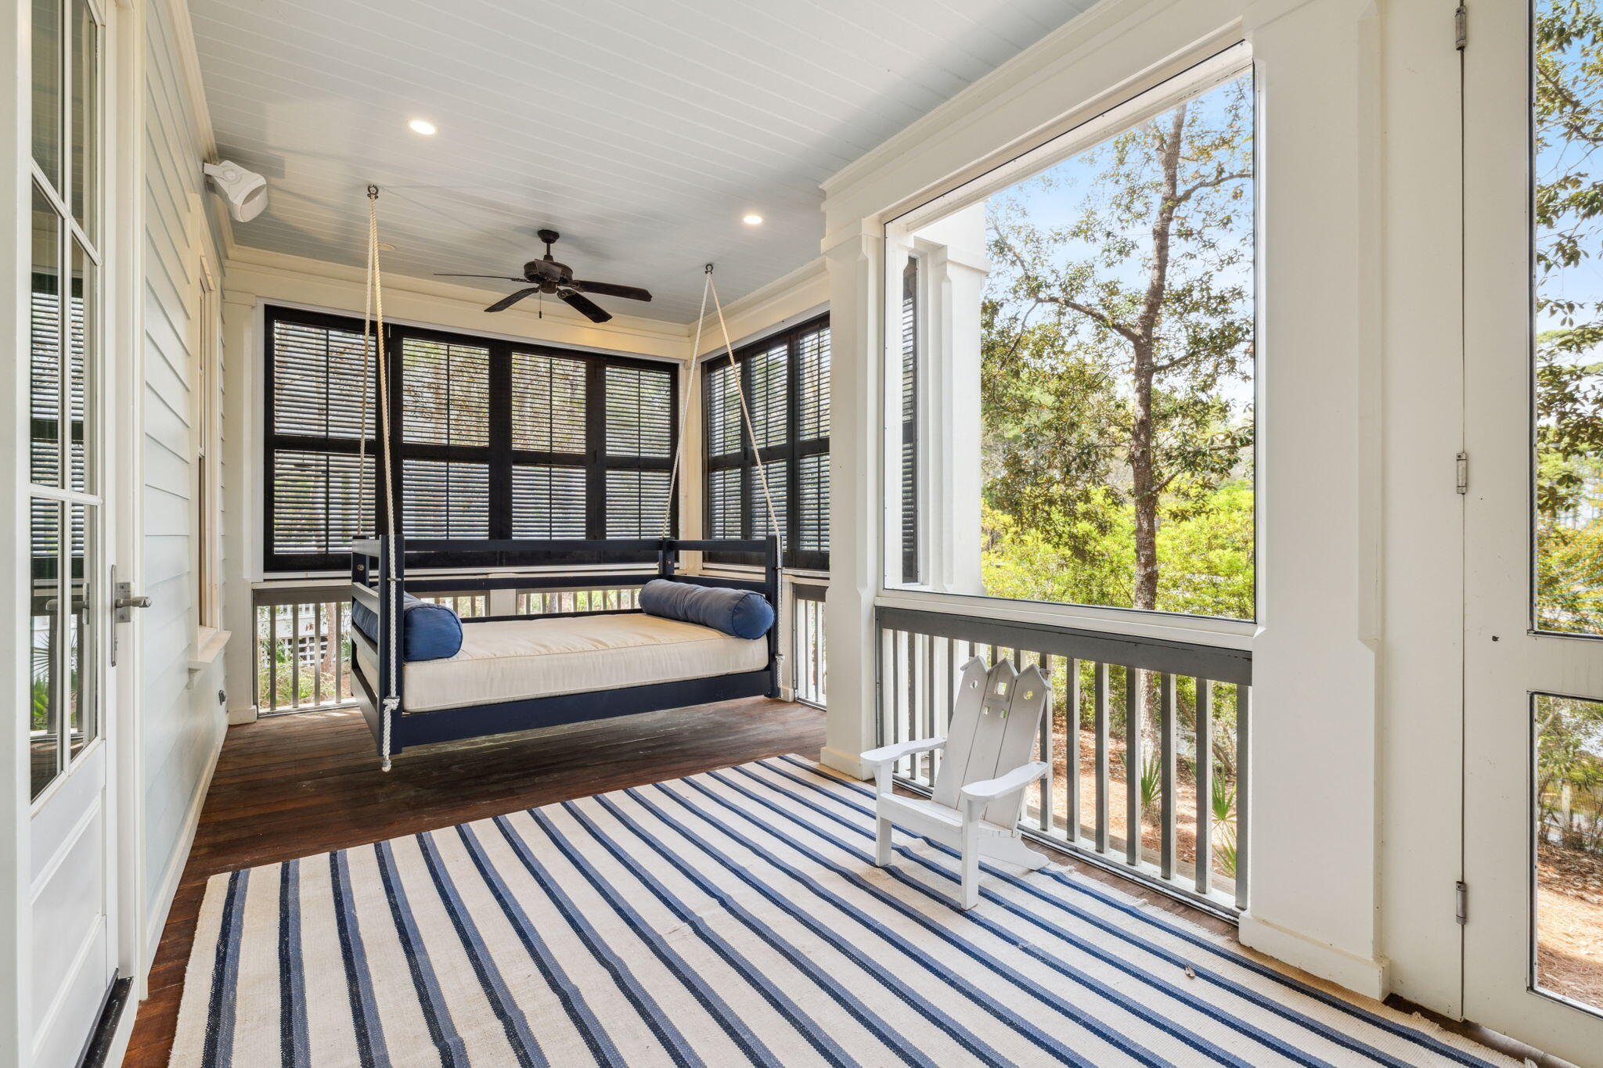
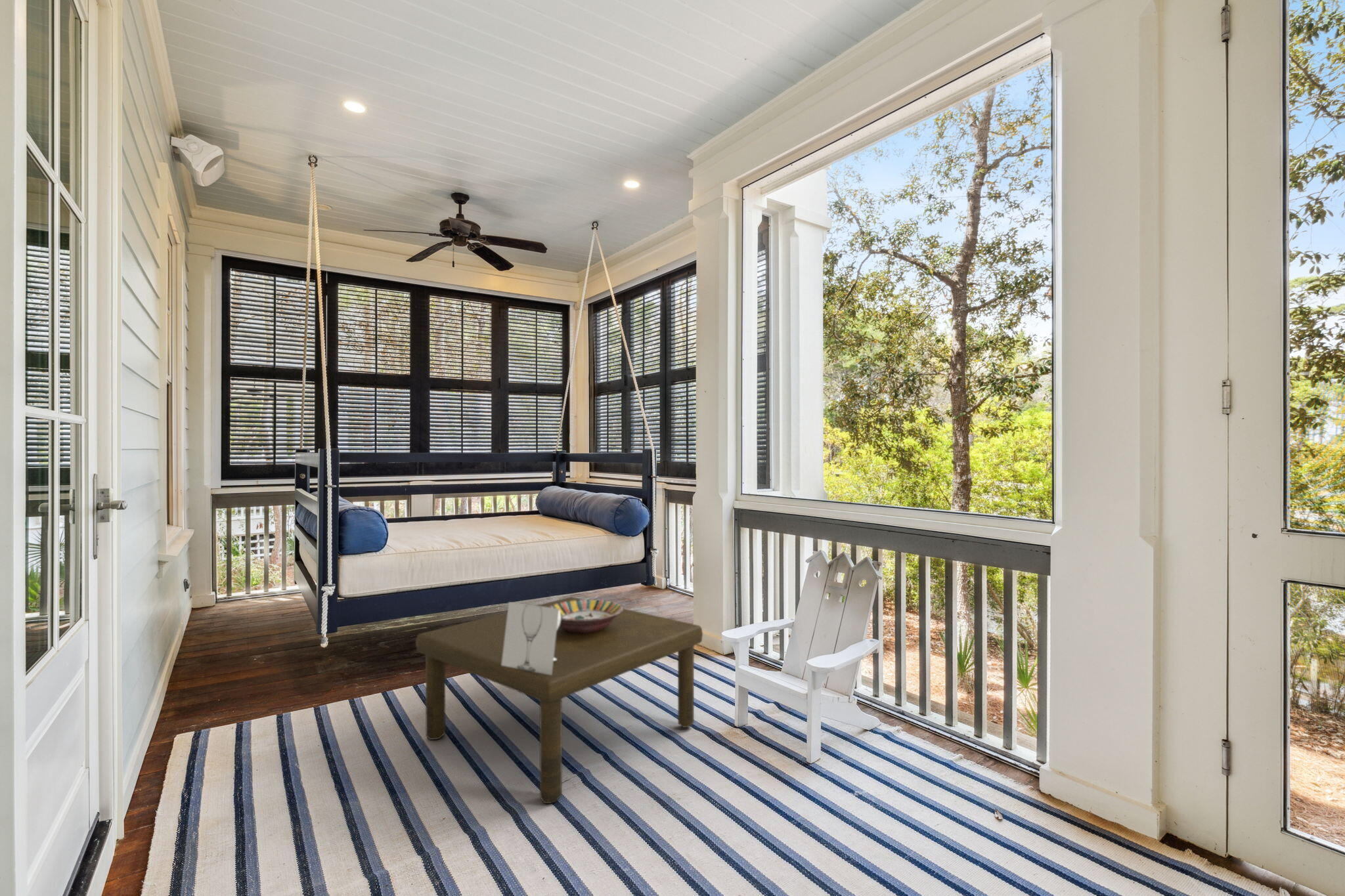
+ glass (541, 631)
+ coffee table (562, 681)
+ serving bowl (584, 618)
